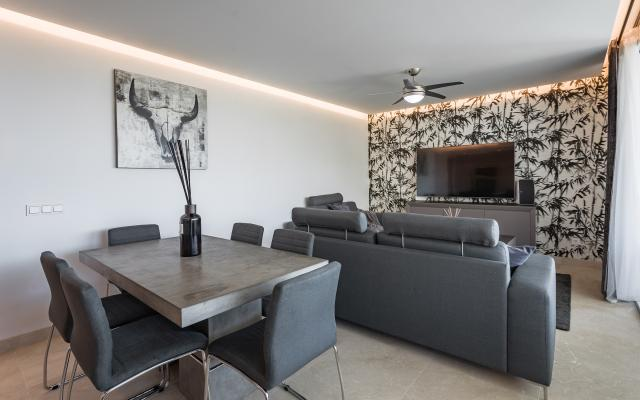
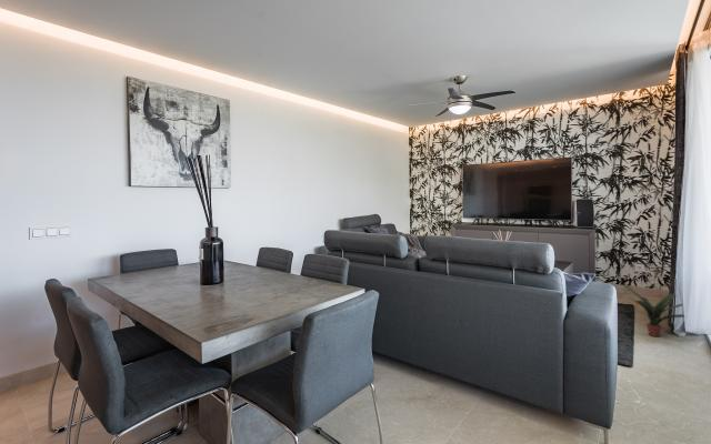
+ potted plant (651, 311)
